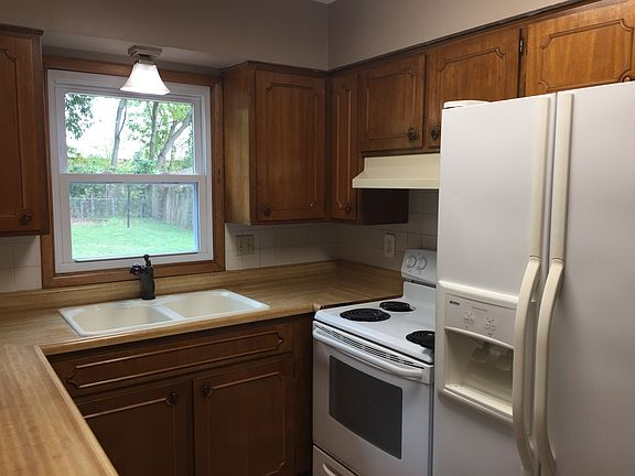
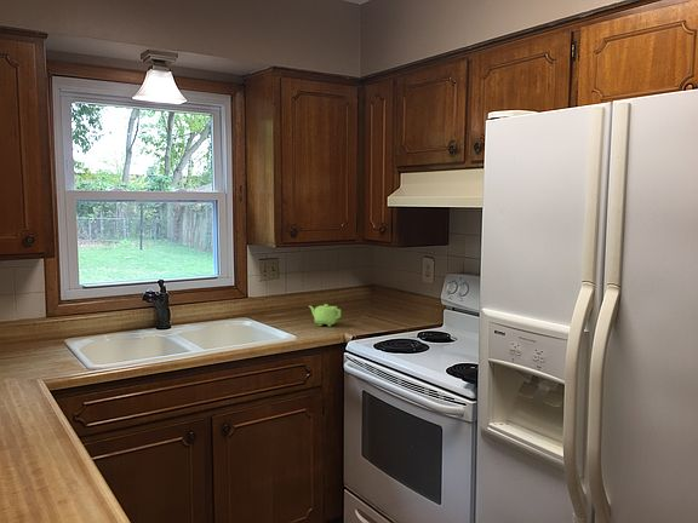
+ teapot (324, 314)
